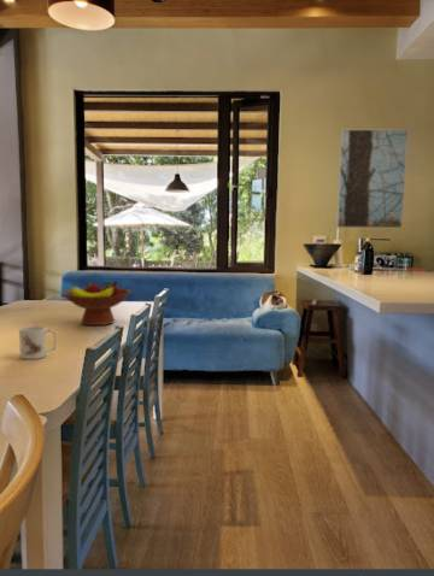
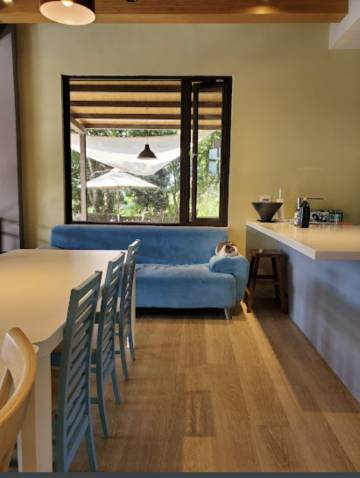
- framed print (371, 178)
- fruit bowl (98, 301)
- mug (37, 341)
